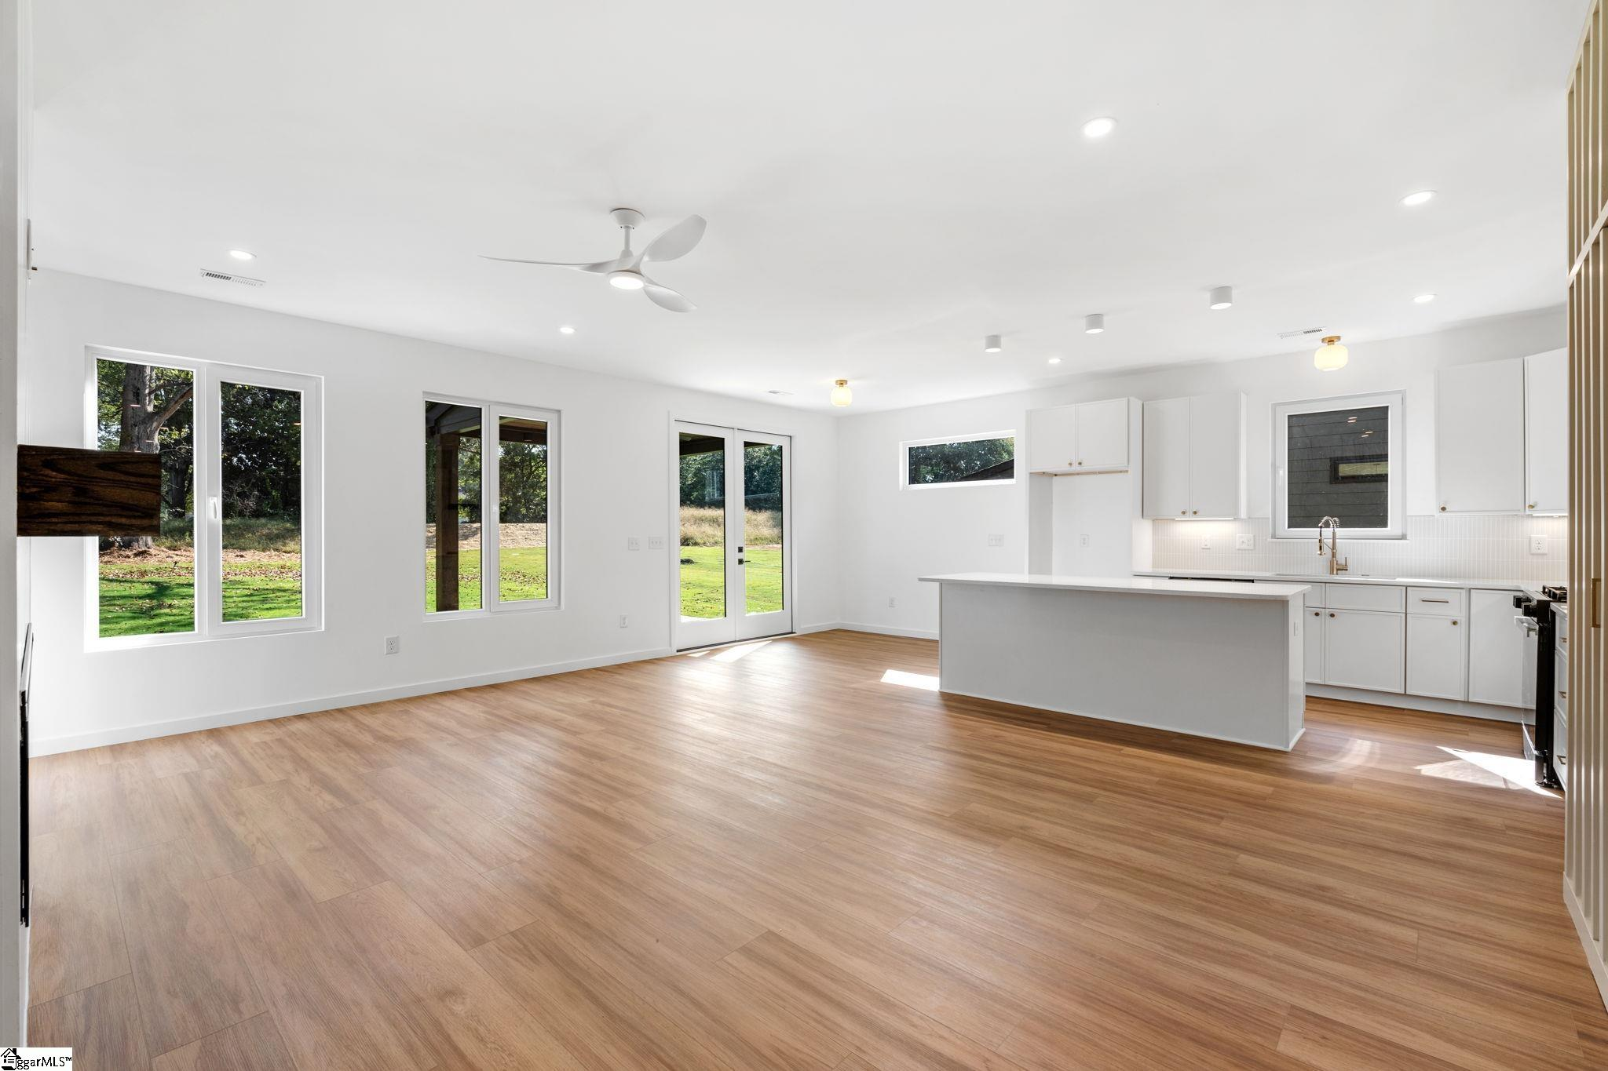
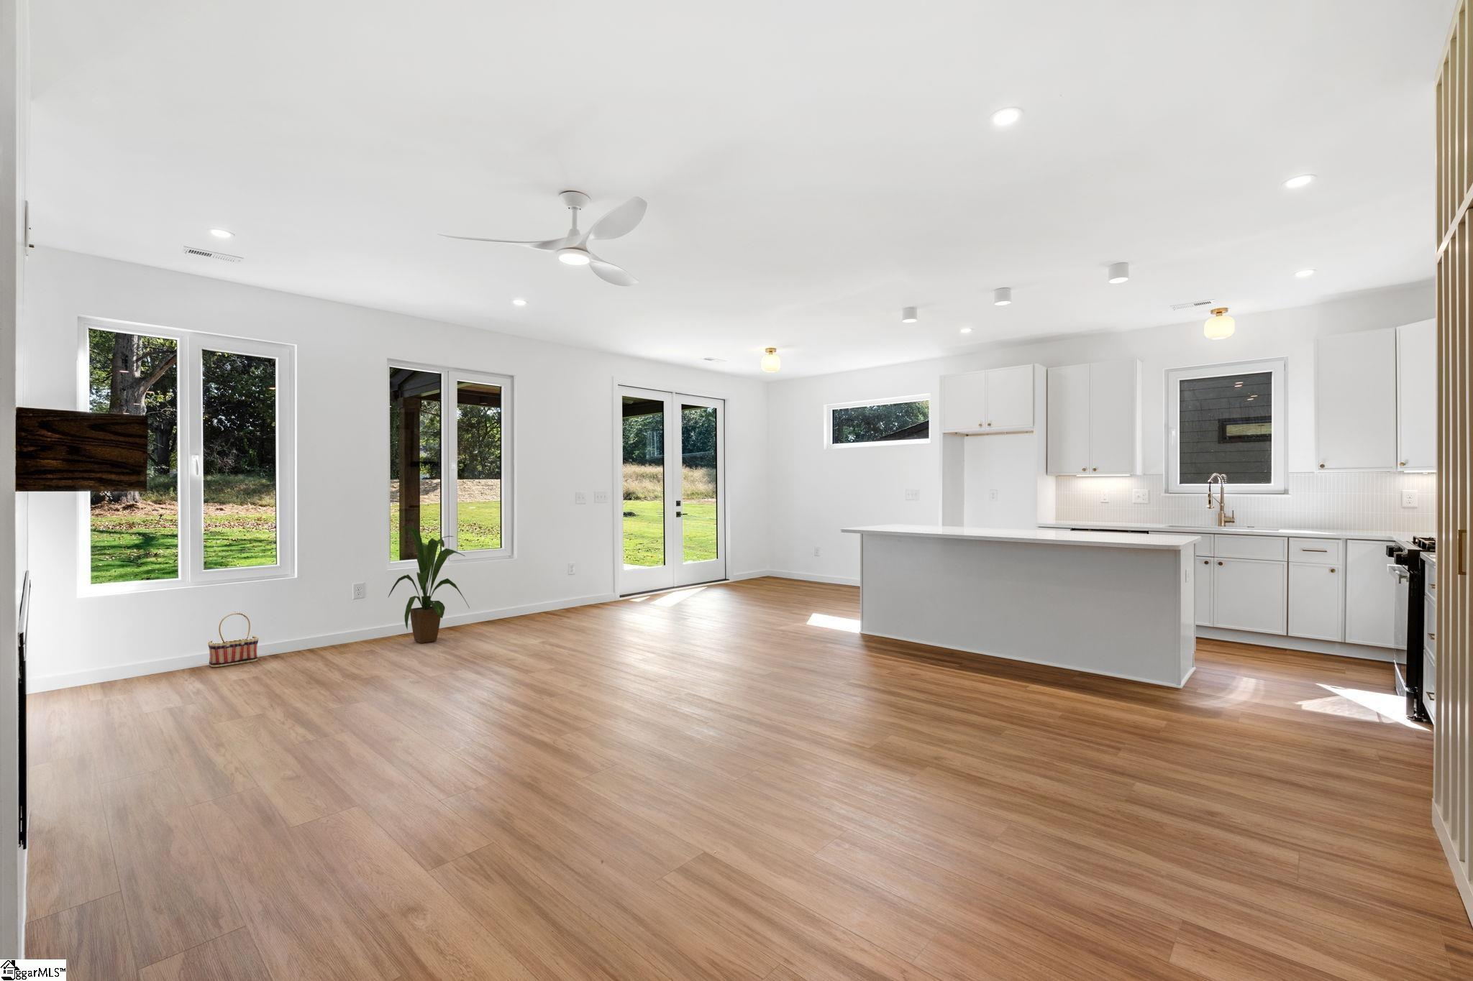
+ house plant (435, 580)
+ basket (233, 640)
